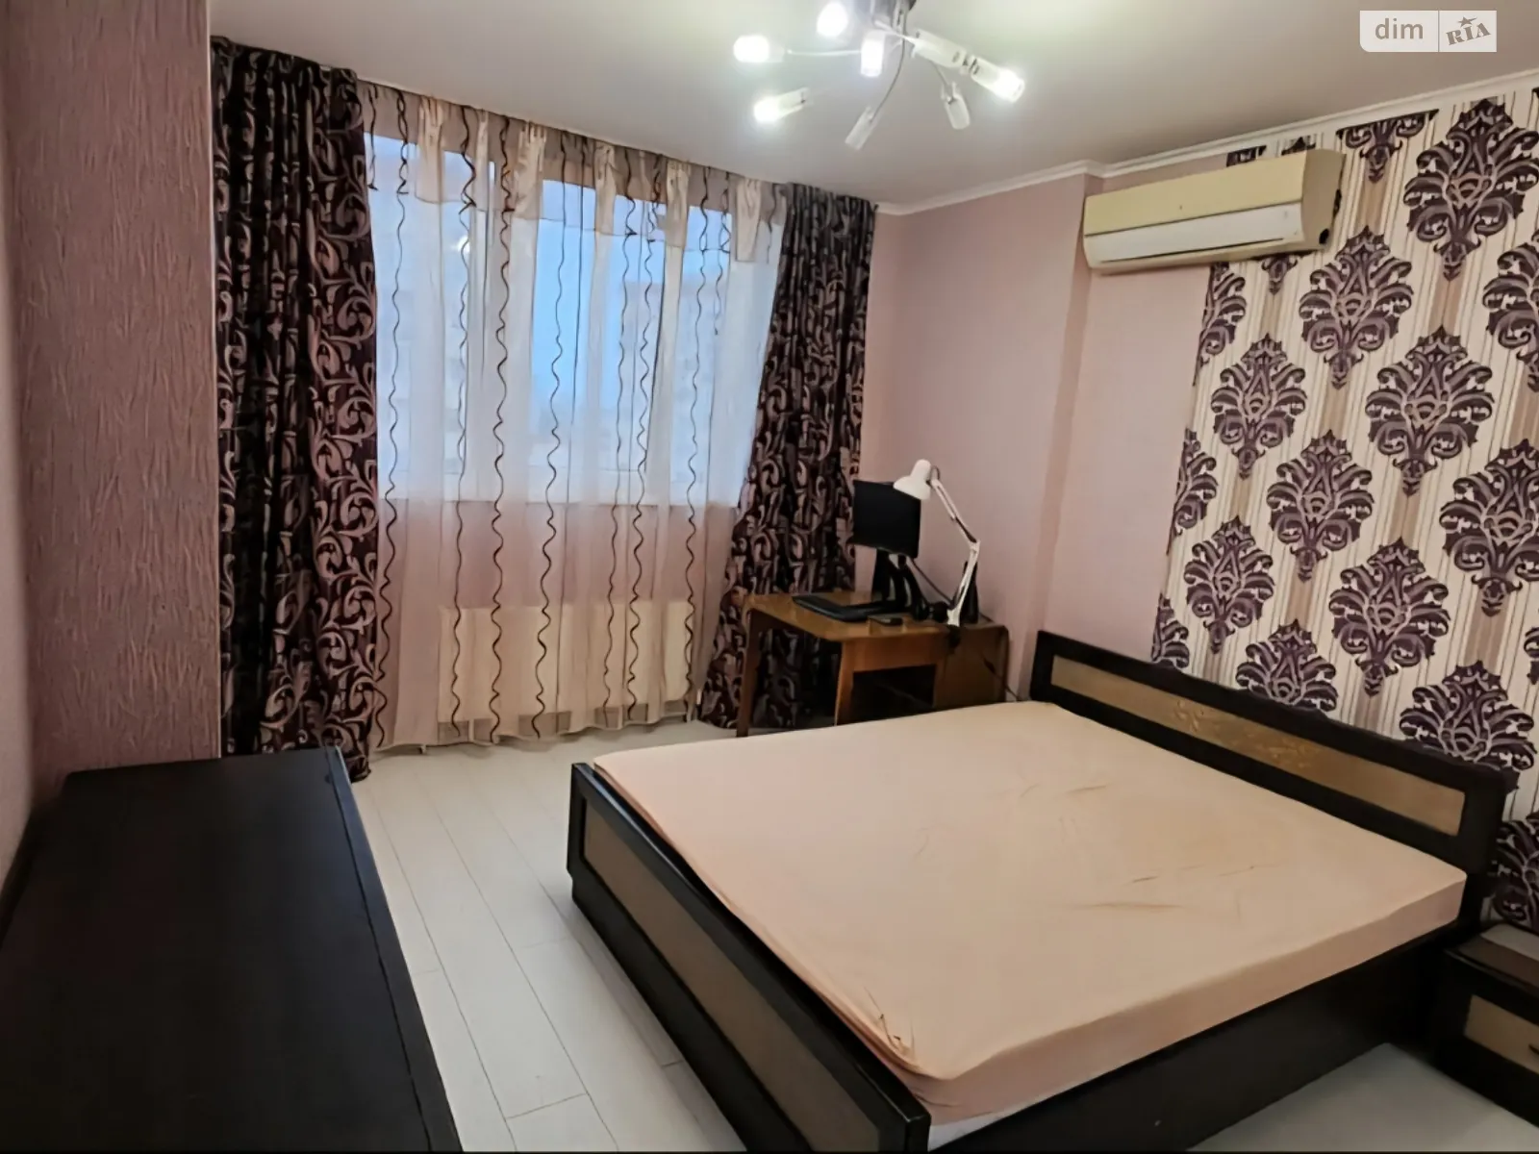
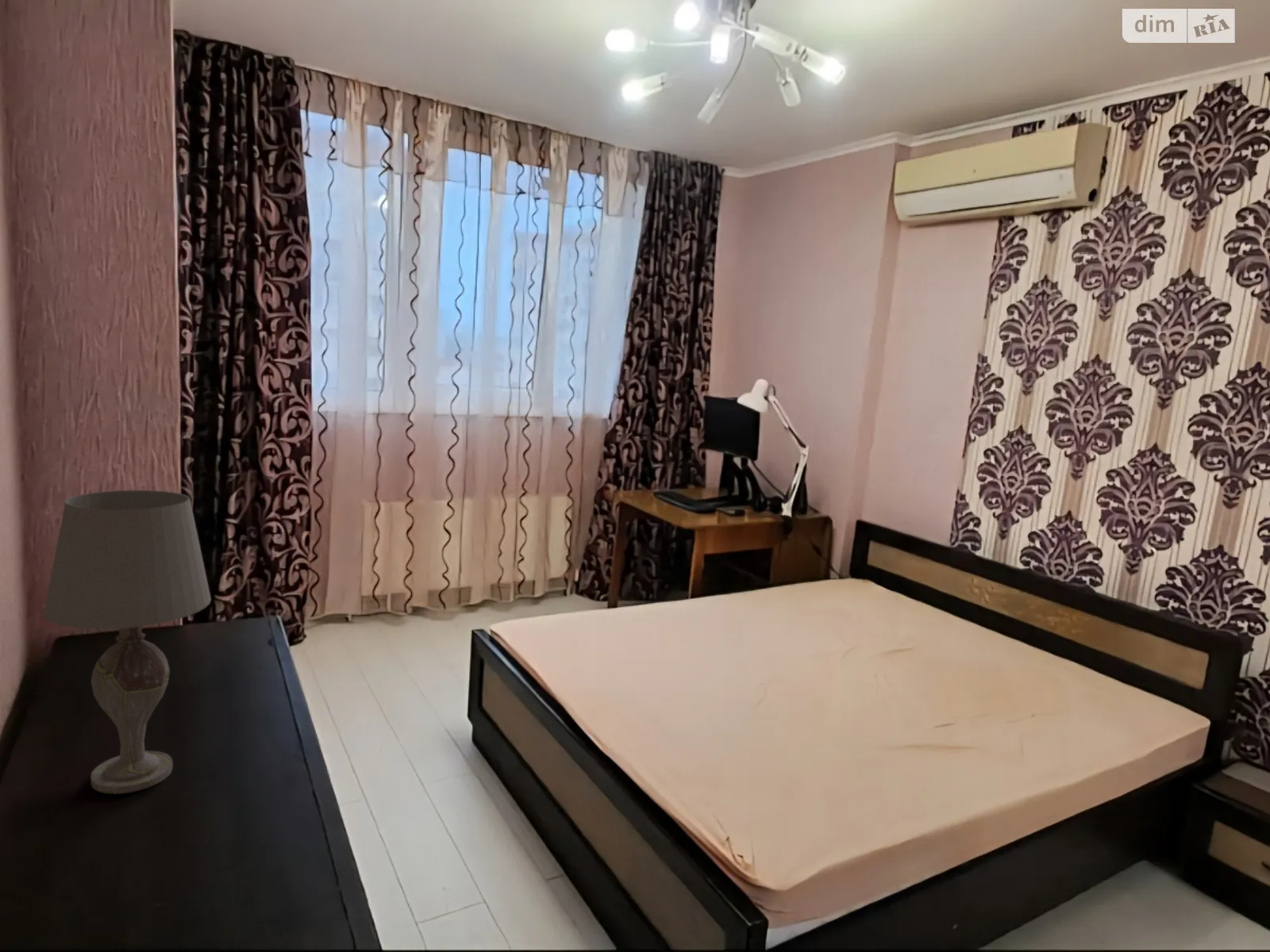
+ table lamp (132, 640)
